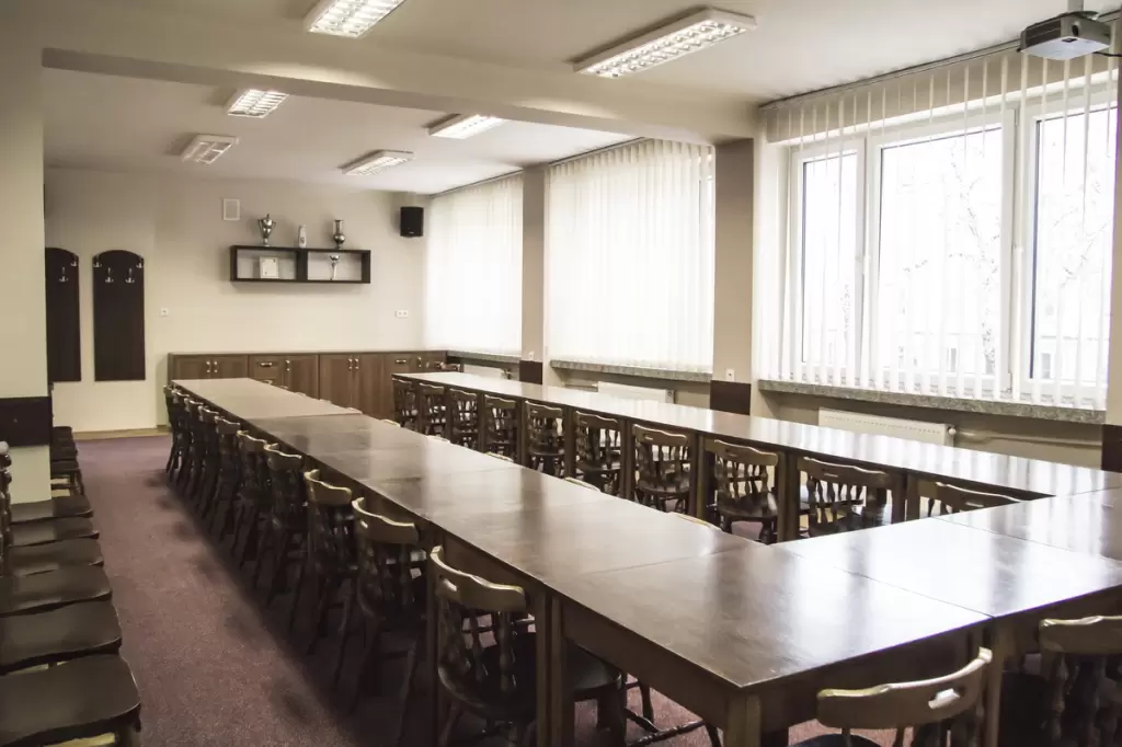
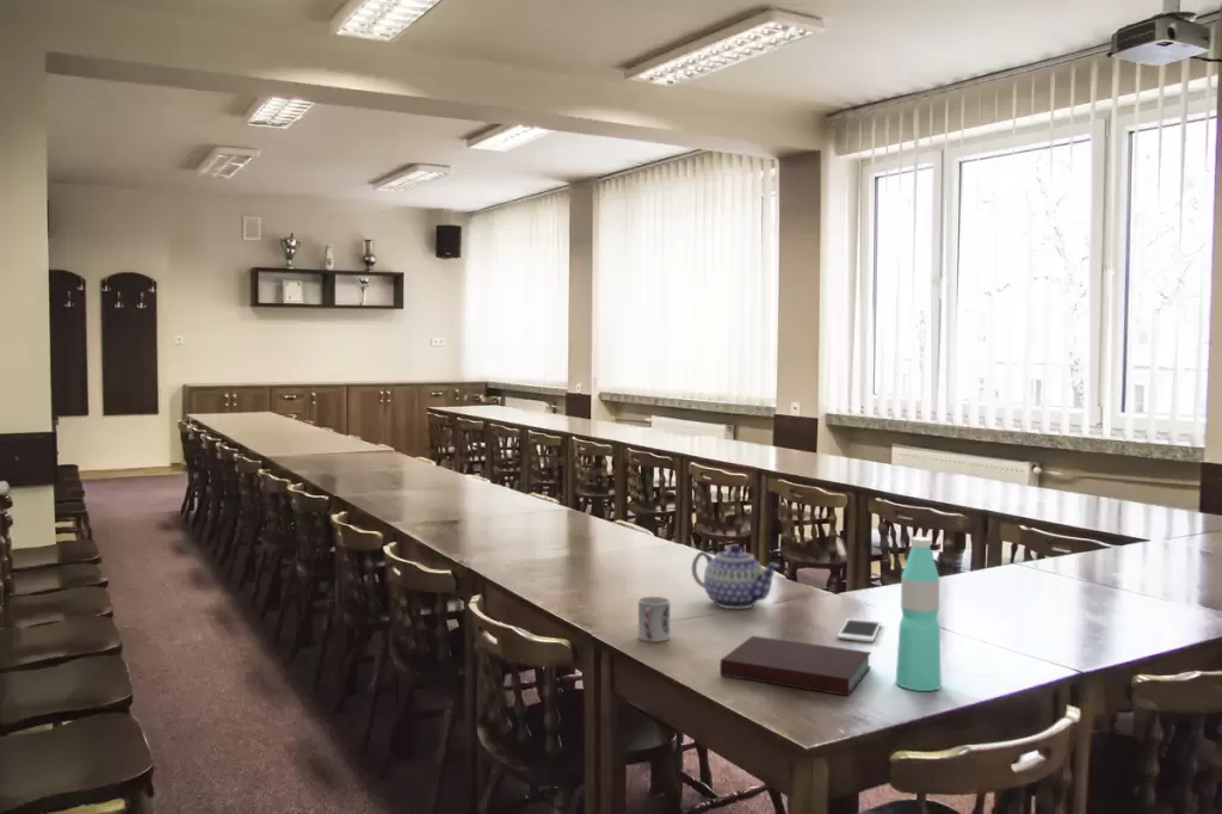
+ teapot (734, 574)
+ cup (652, 619)
+ cell phone (859, 629)
+ notebook (796, 664)
+ water bottle (919, 611)
